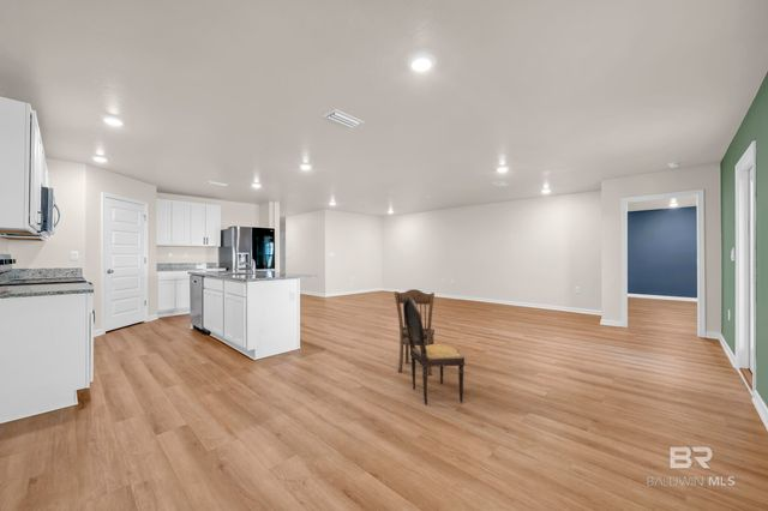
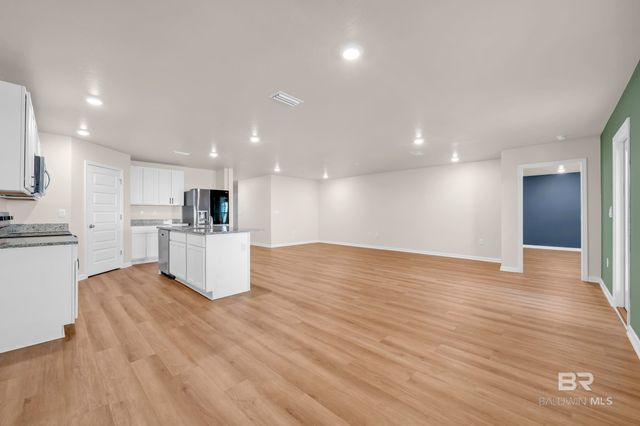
- dining chair (433, 344)
- dining chair (424, 329)
